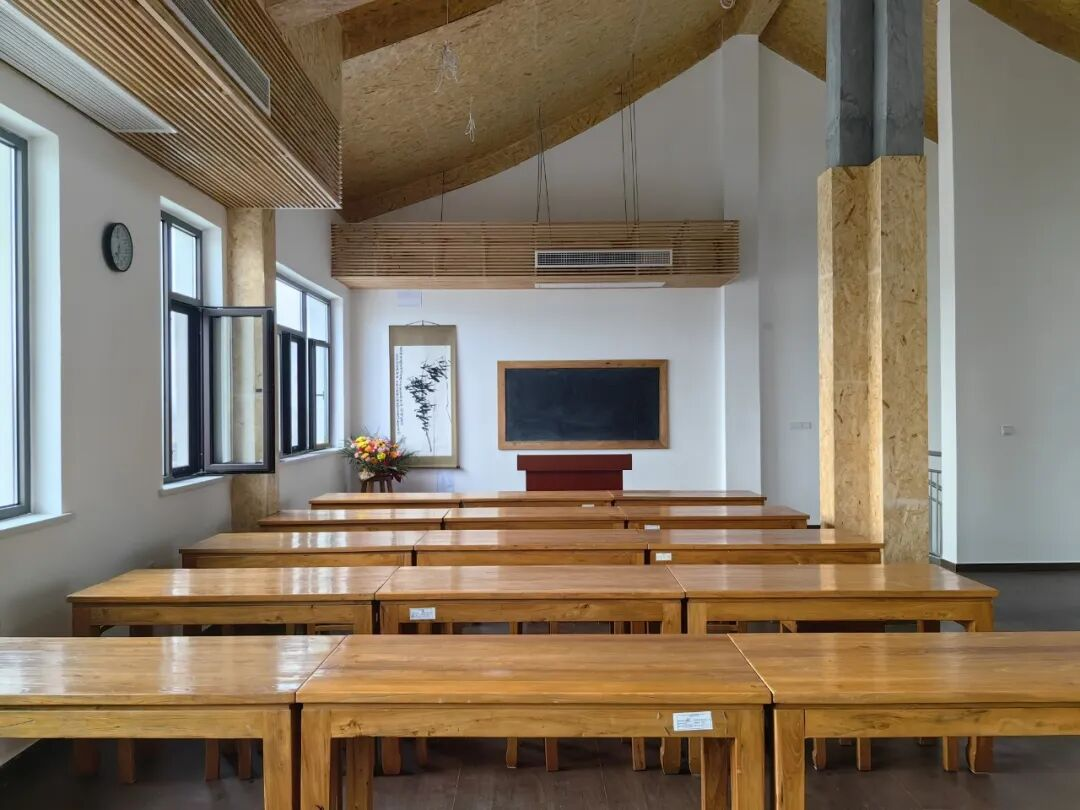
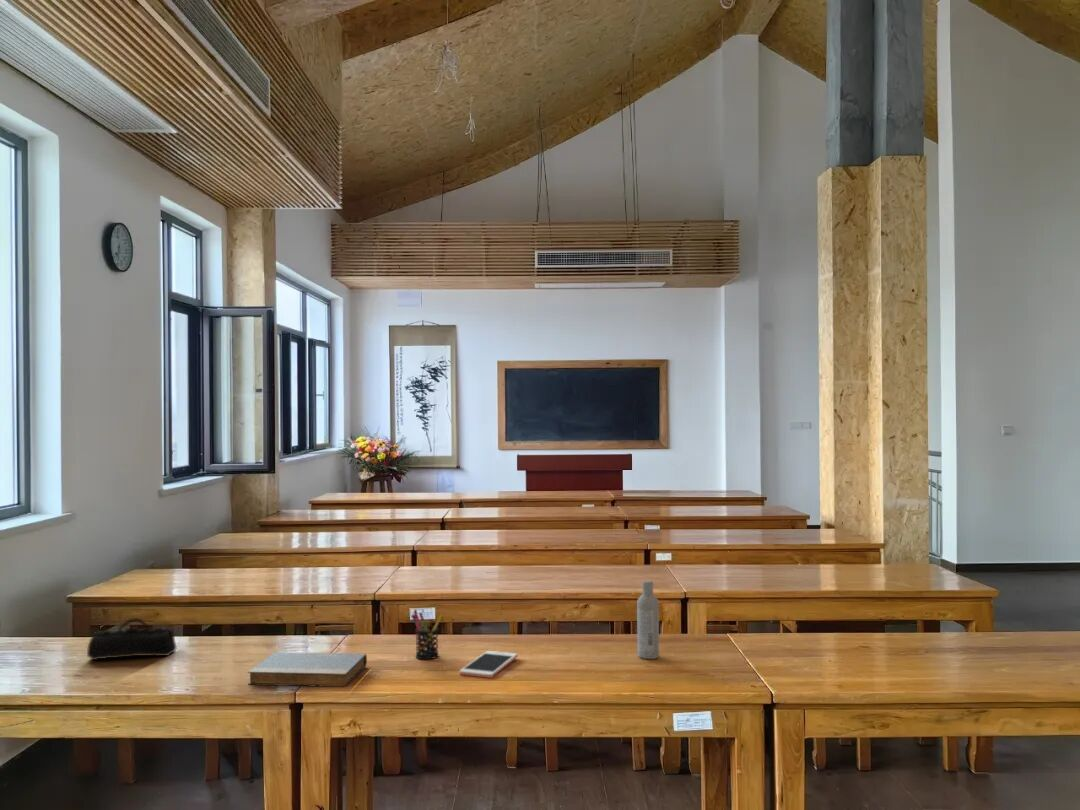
+ pen holder (425, 633)
+ book (309, 668)
+ pencil case (132, 637)
+ cell phone (489, 663)
+ bottle (648, 618)
